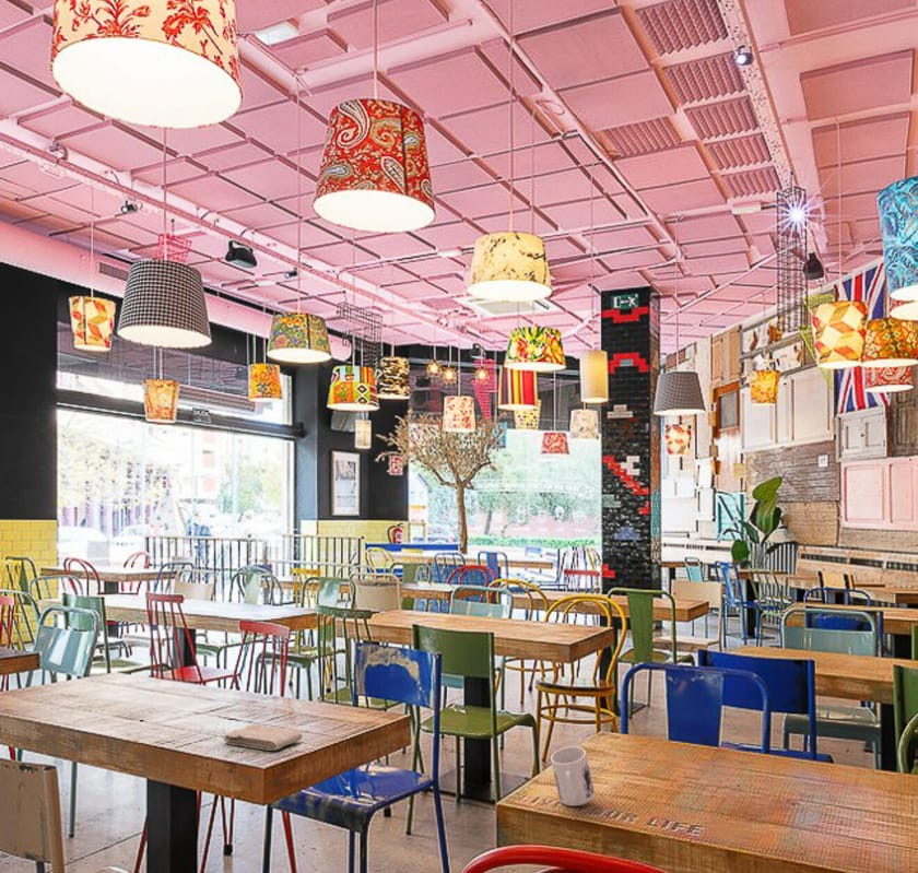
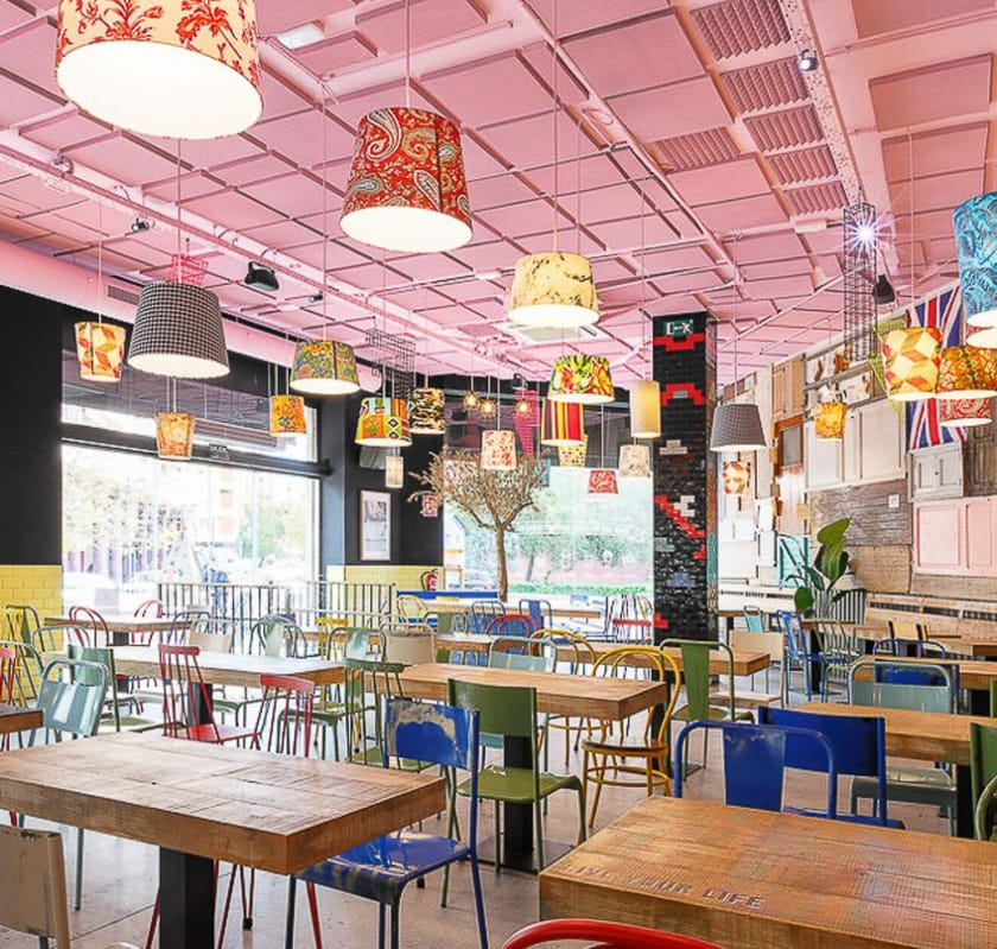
- mug (575, 777)
- washcloth (262, 736)
